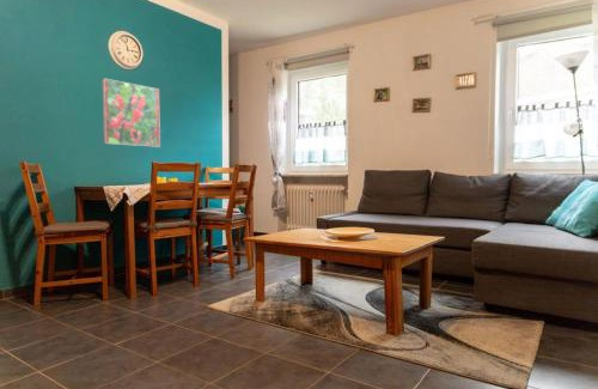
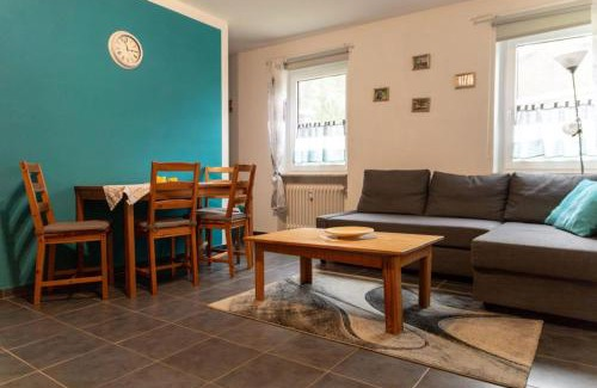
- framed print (133, 114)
